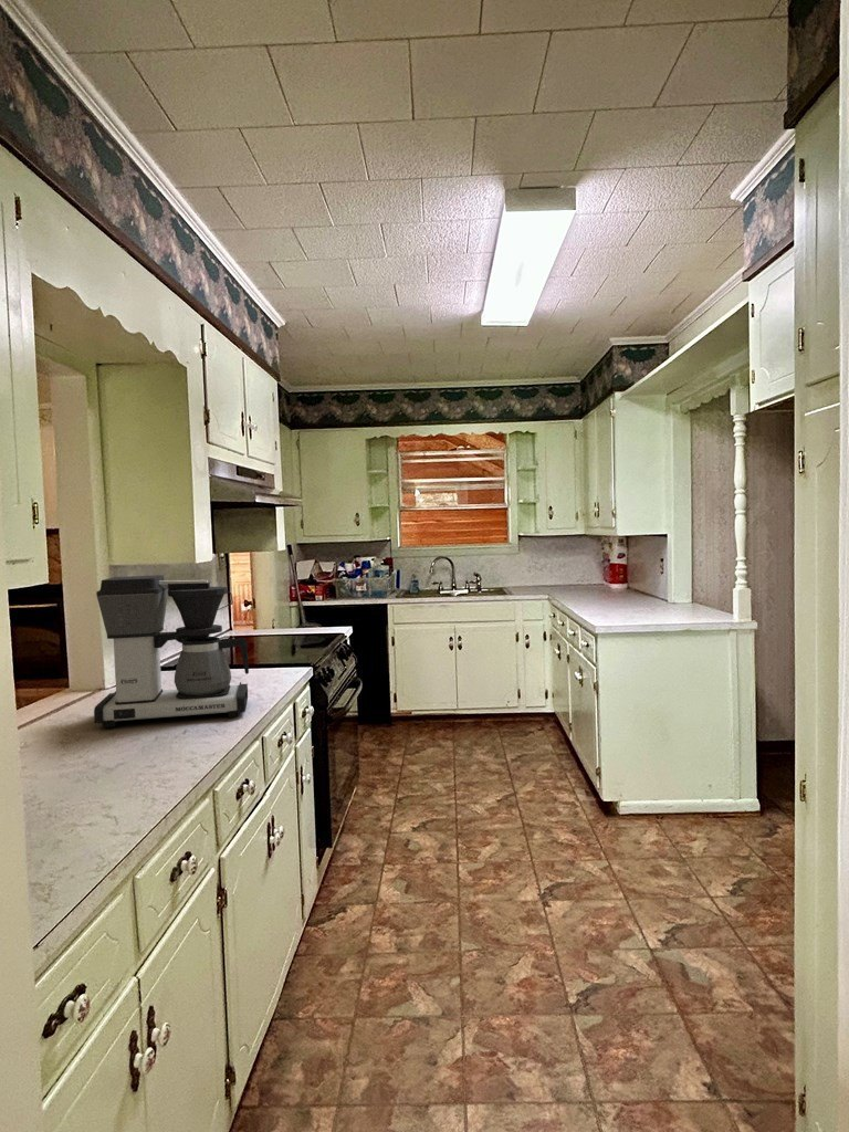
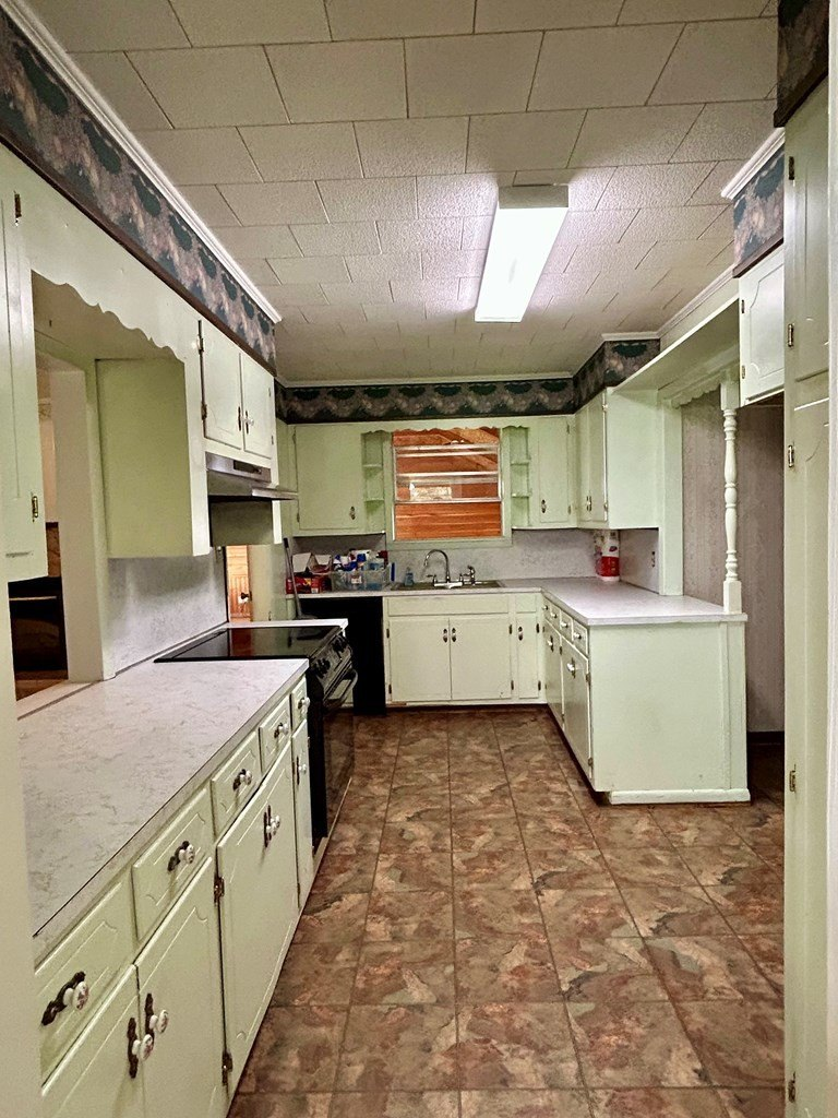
- coffee maker (178, 641)
